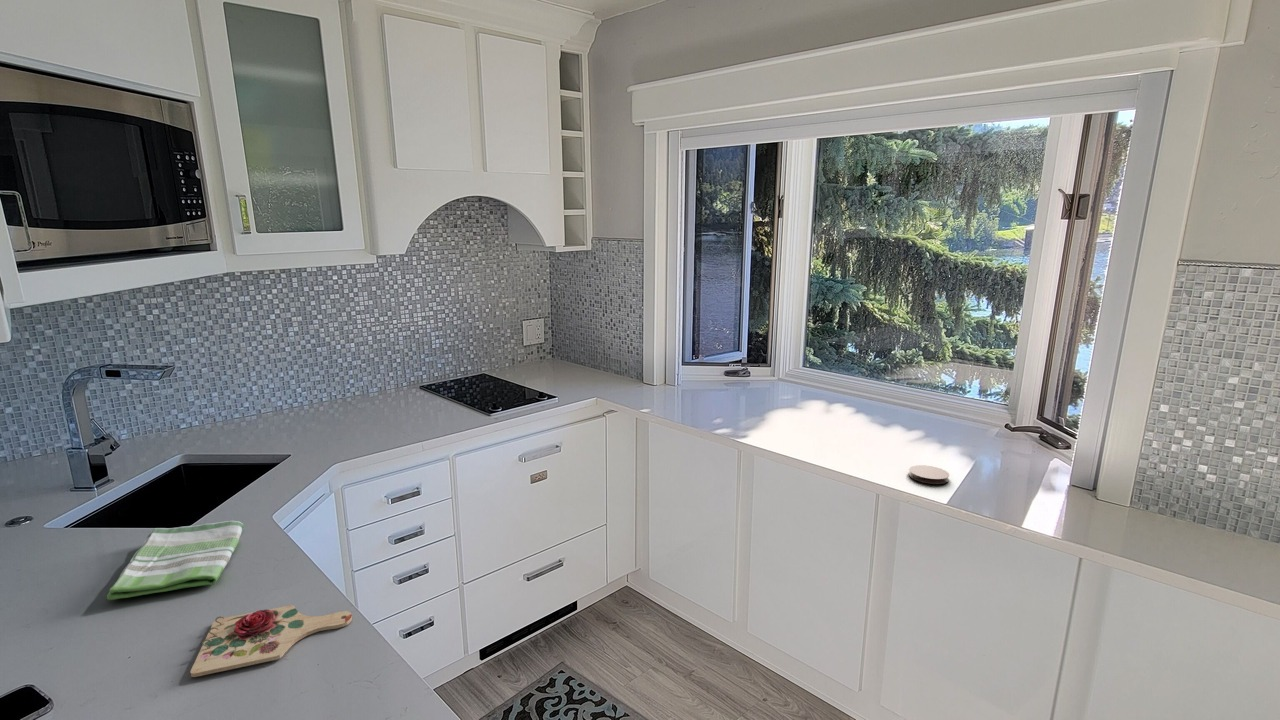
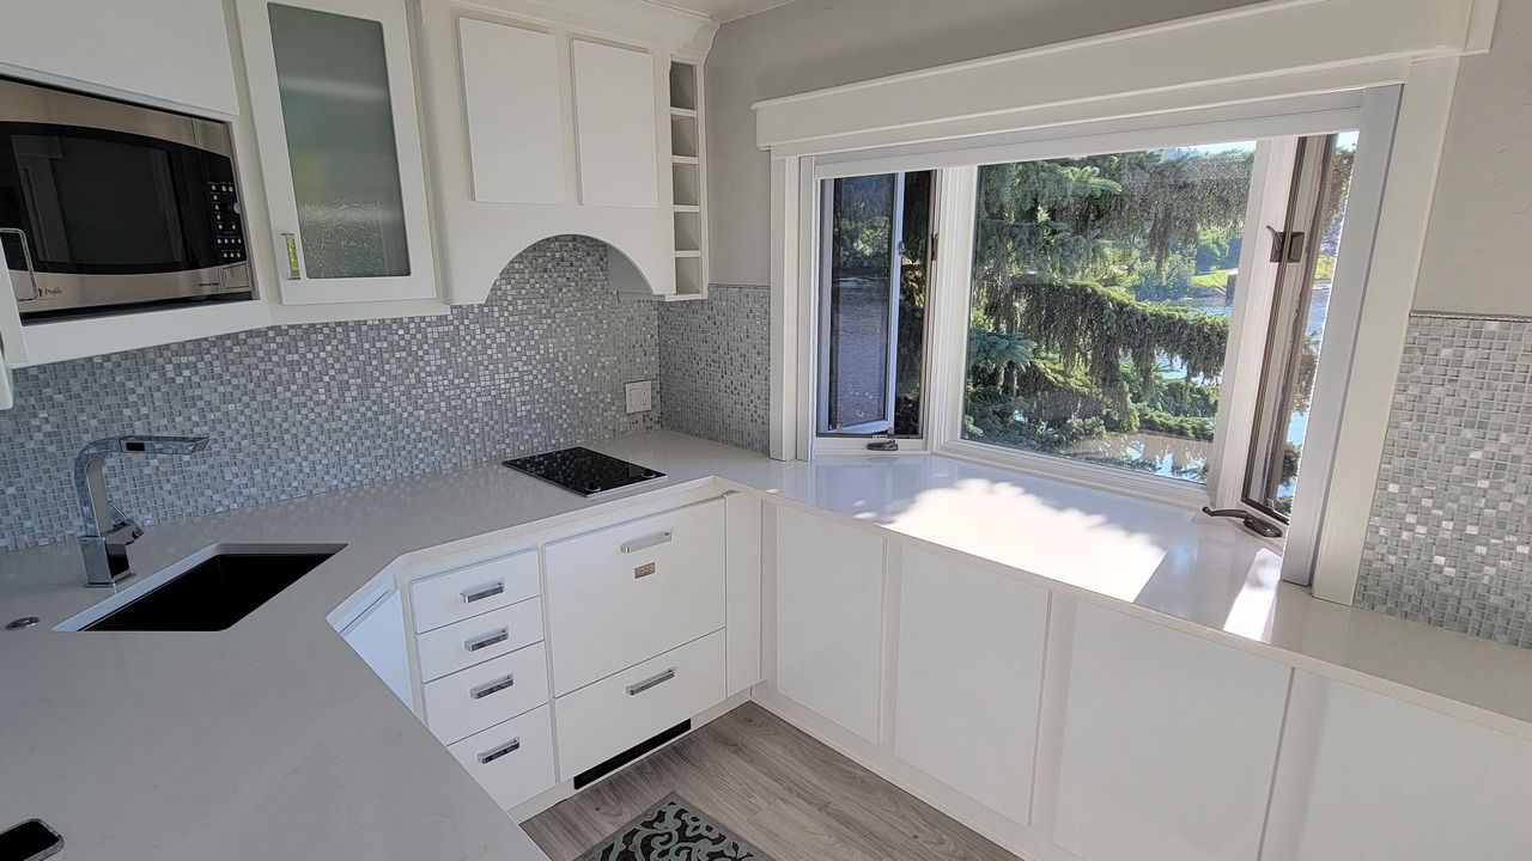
- coaster (928, 474)
- cutting board (279, 626)
- dish towel (182, 554)
